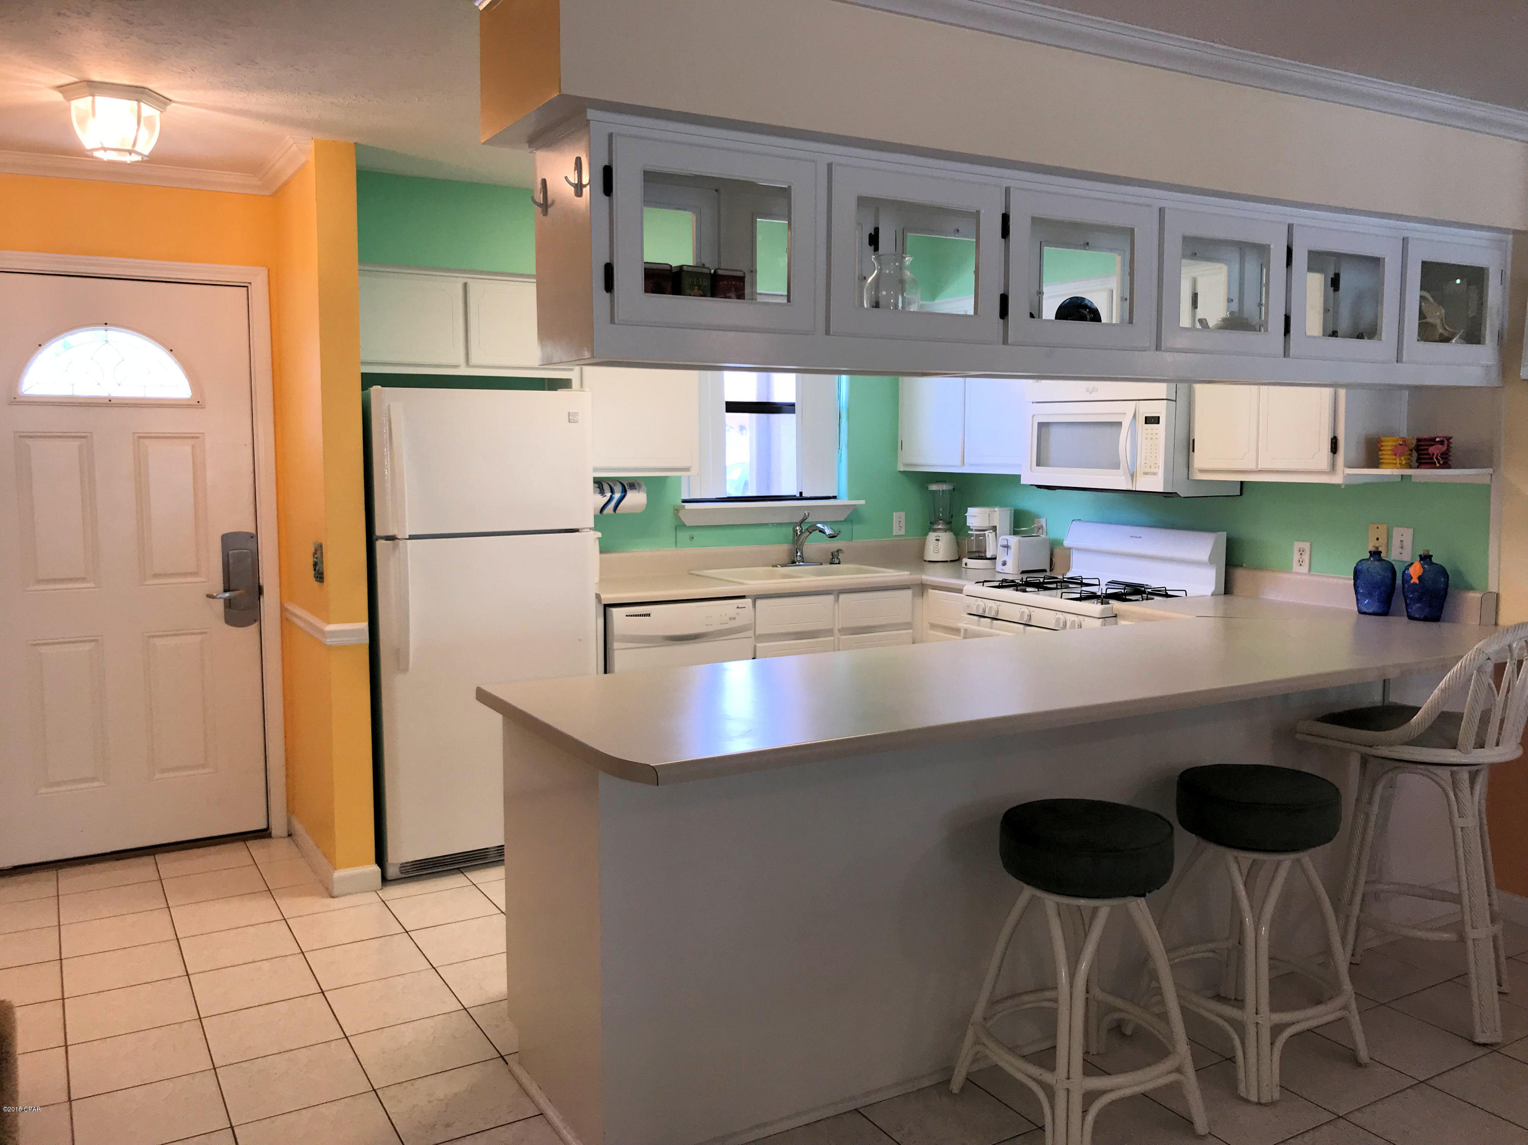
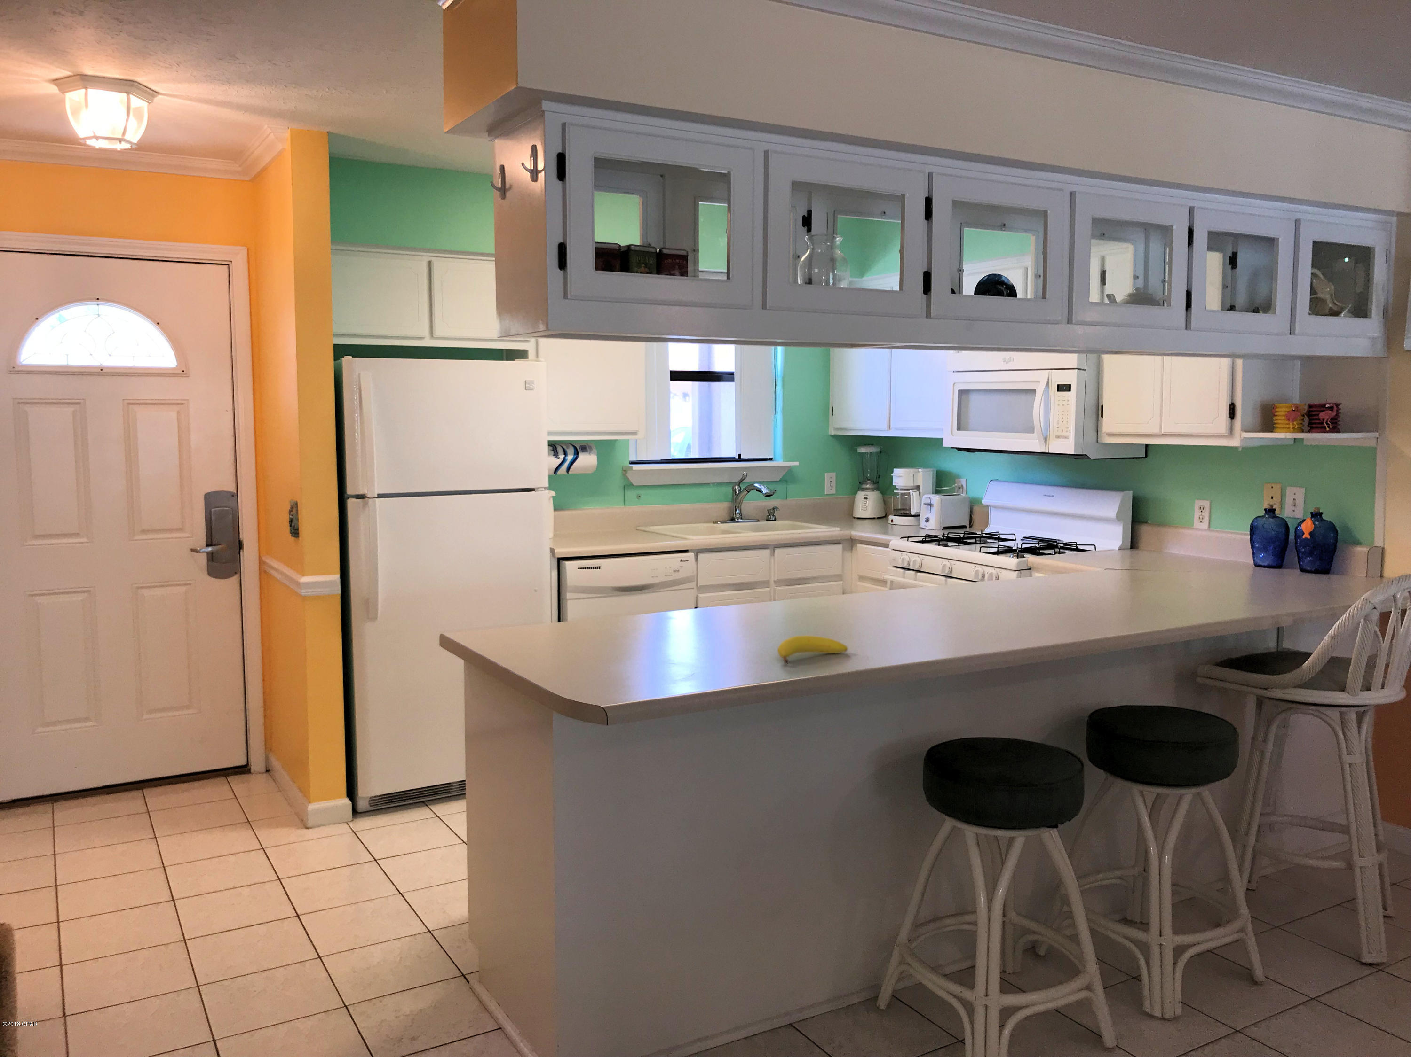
+ fruit (808, 646)
